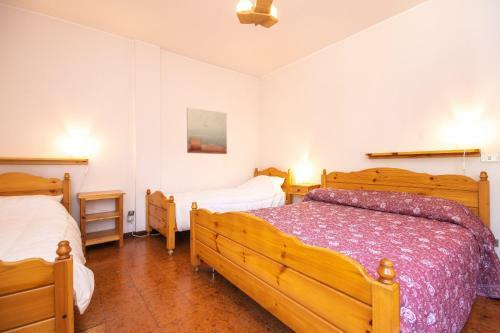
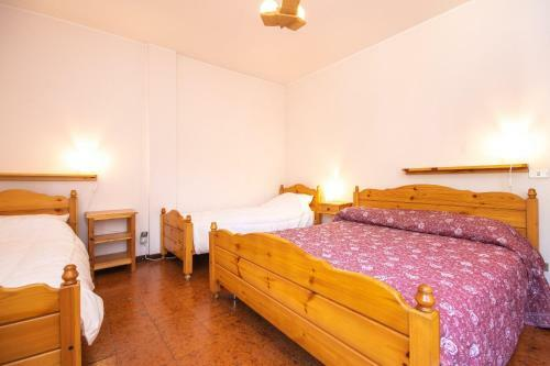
- wall art (207, 132)
